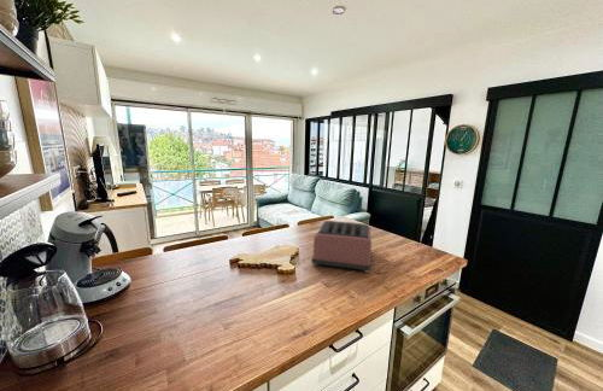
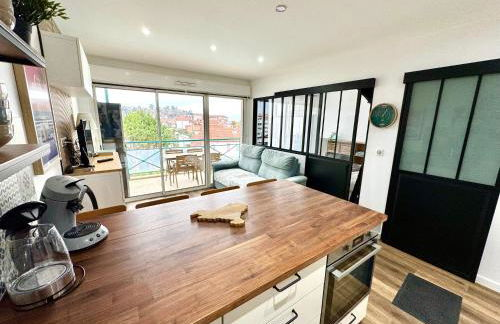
- toaster (344, 241)
